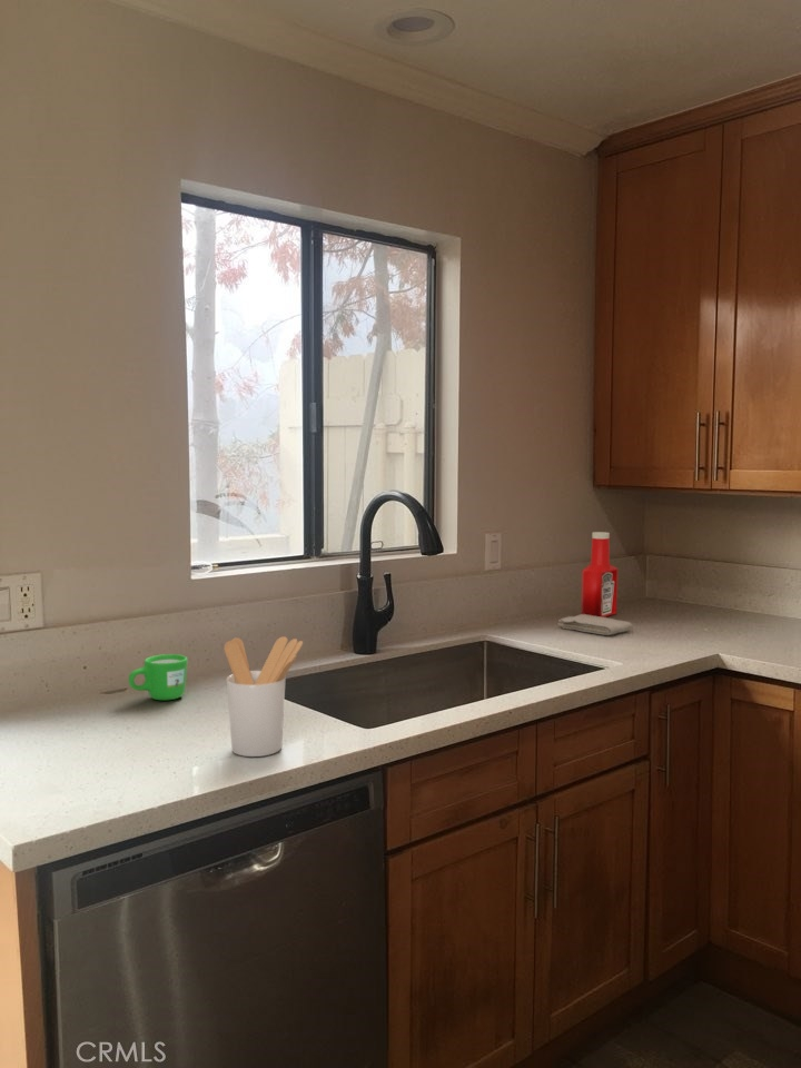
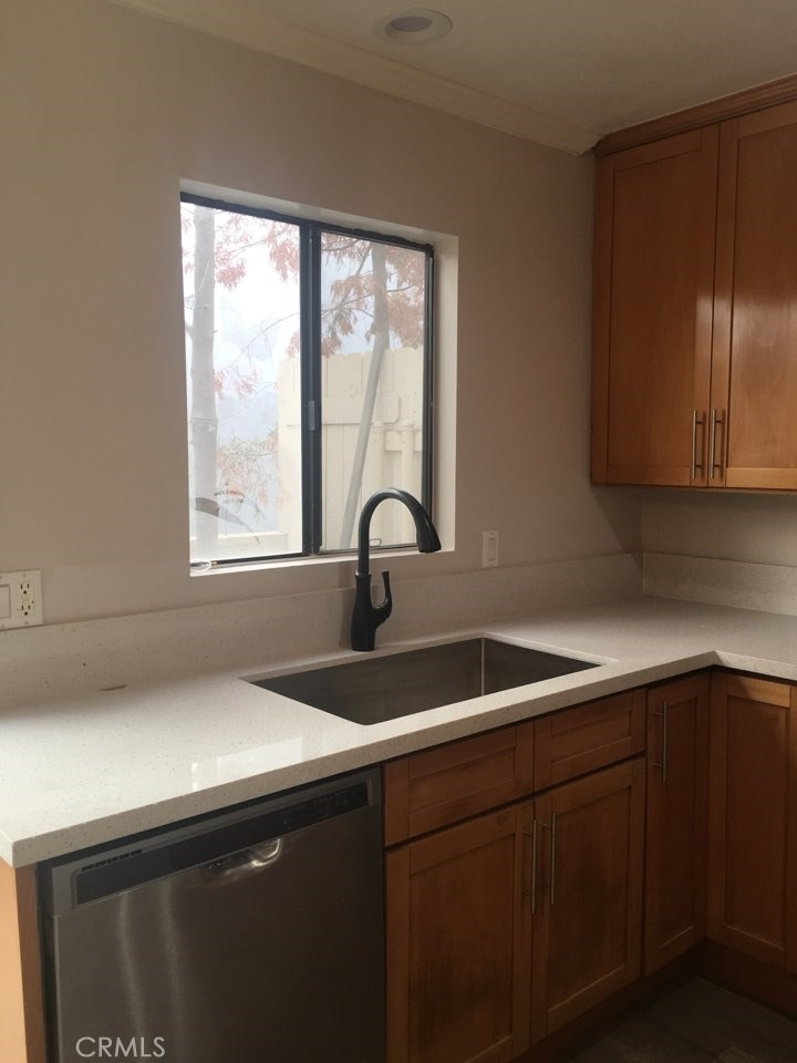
- utensil holder (266, 692)
- soap bottle (600, 574)
- washcloth (594, 623)
- mug (158, 679)
